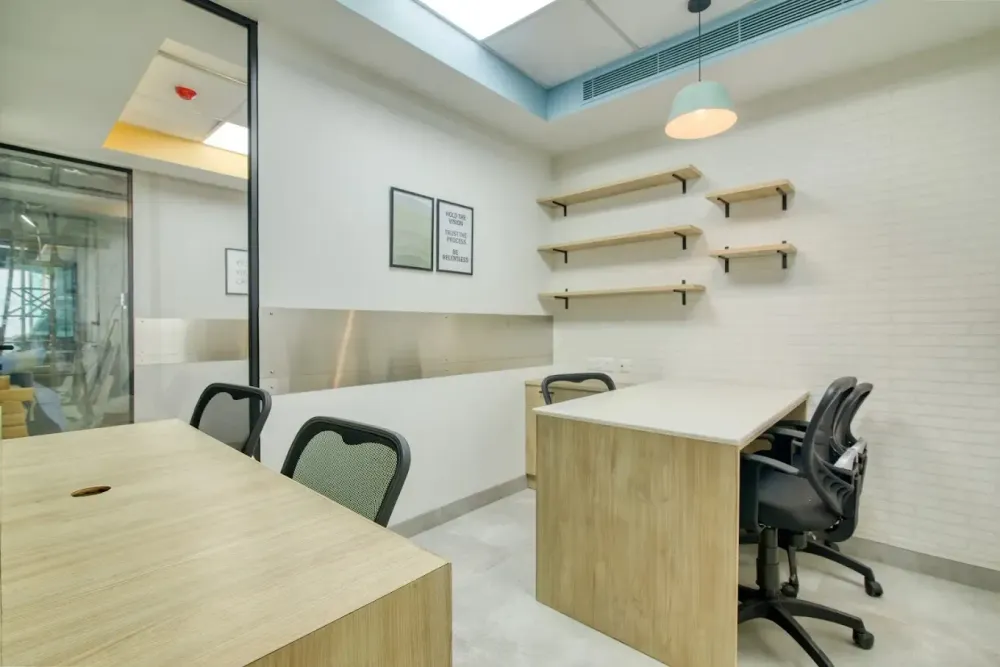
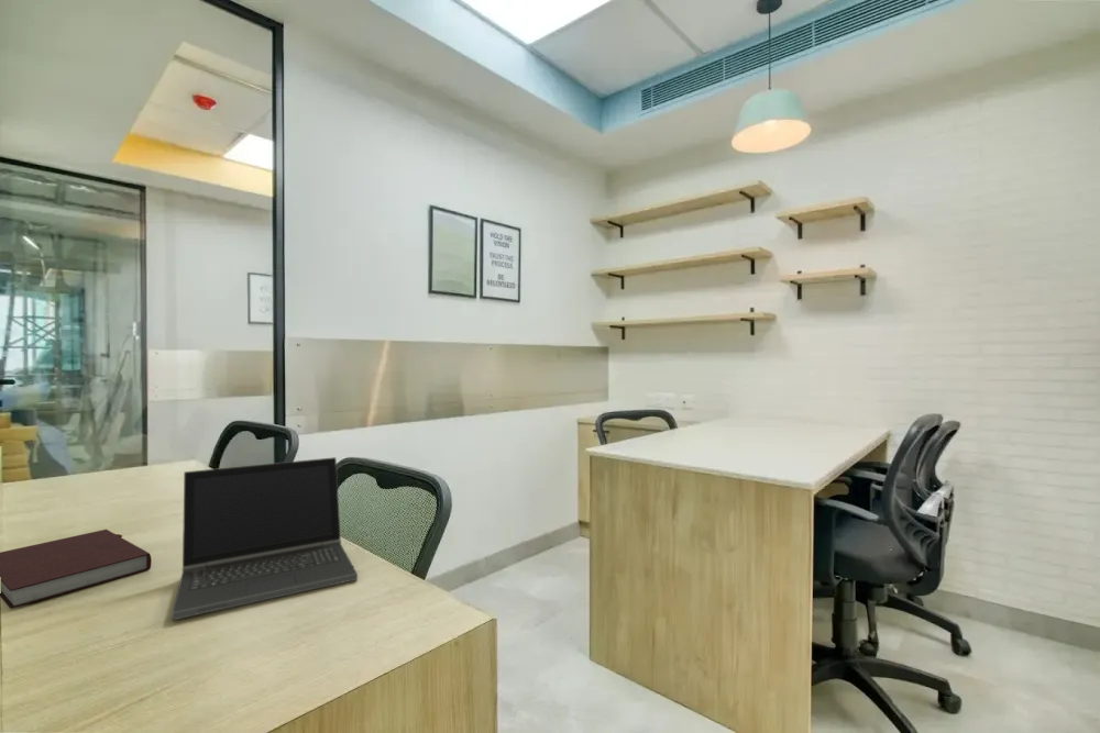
+ laptop computer (268, 524)
+ notebook (66, 563)
